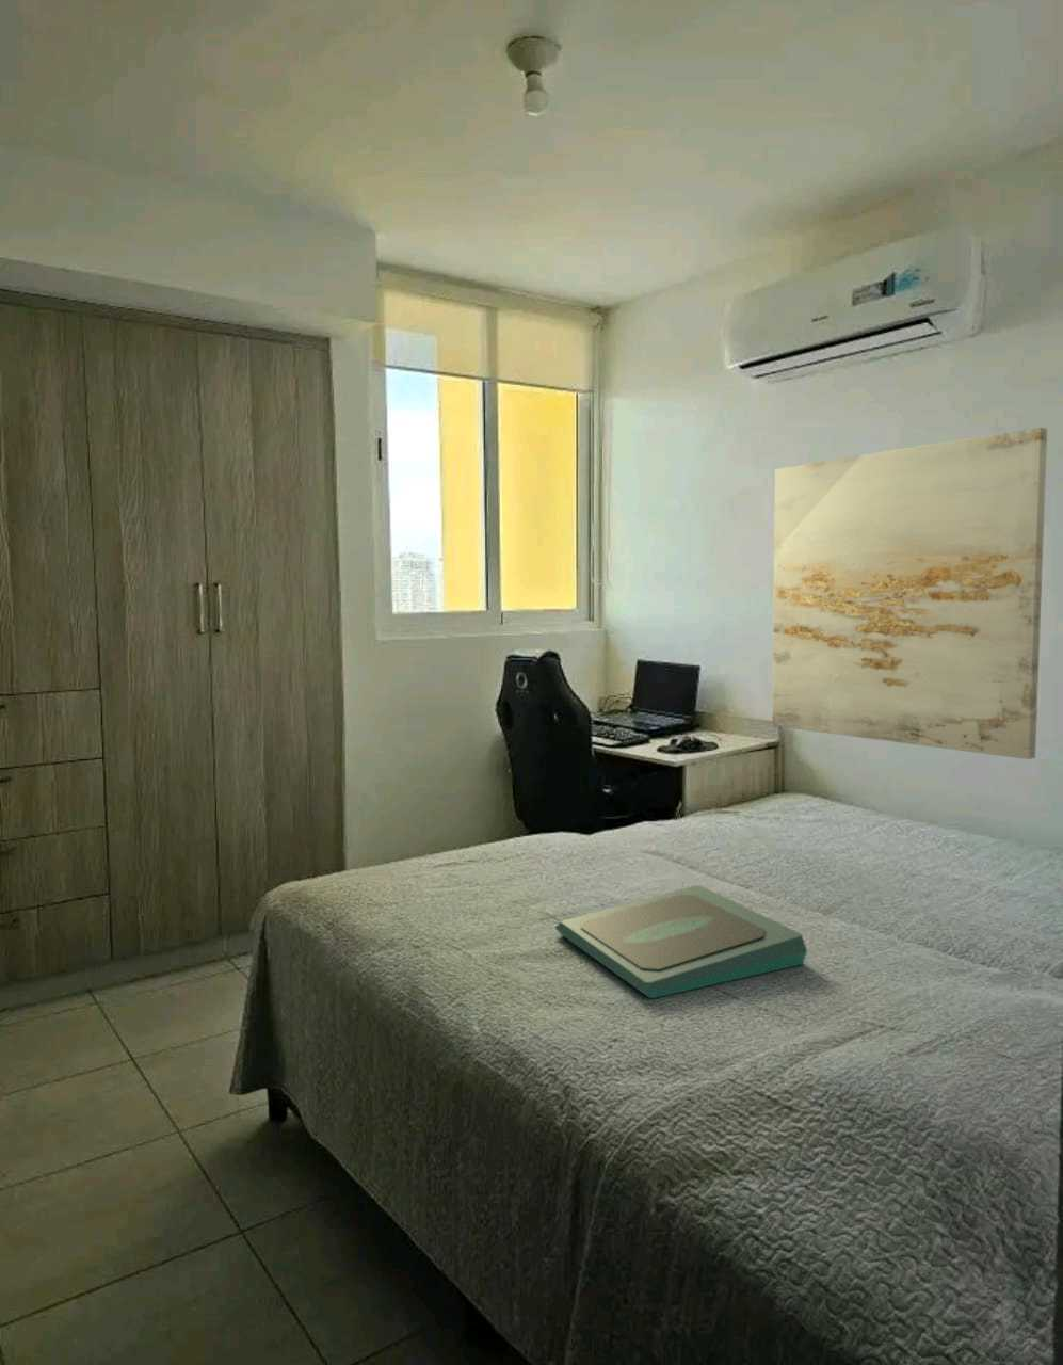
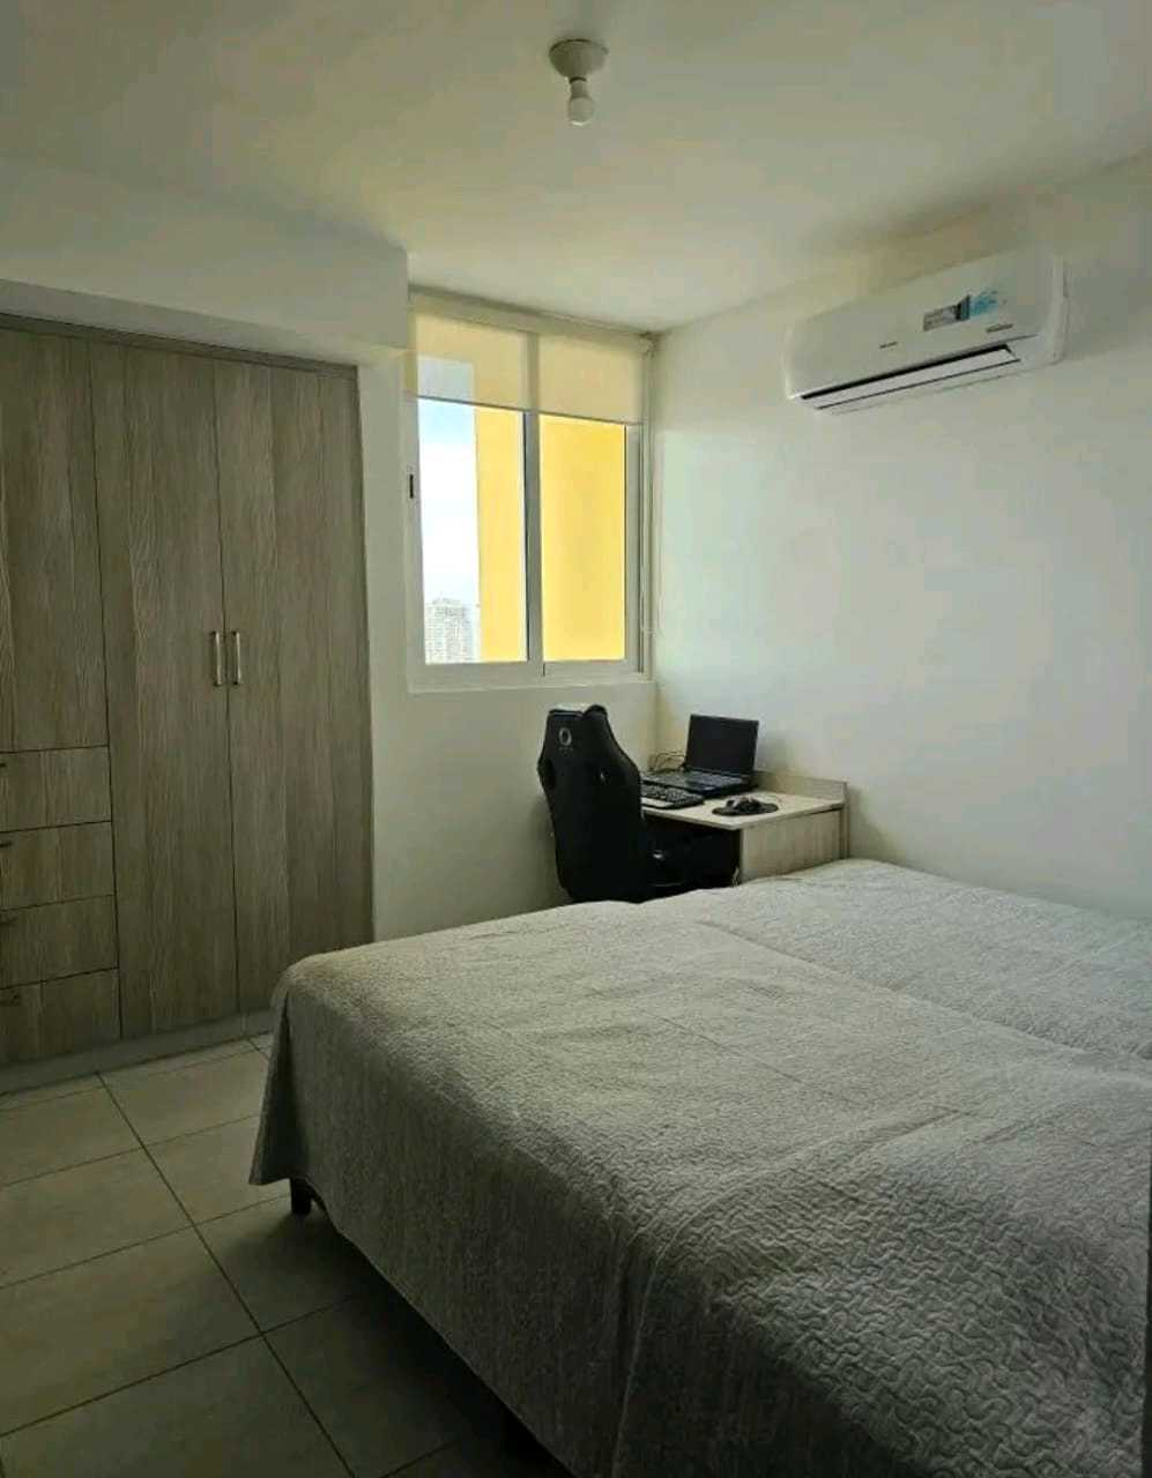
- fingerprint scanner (675, 934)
- wall art (890, 597)
